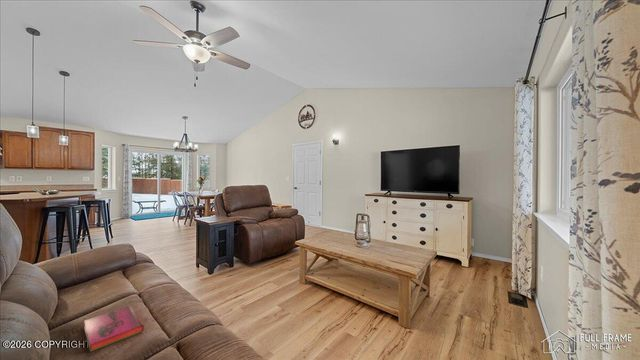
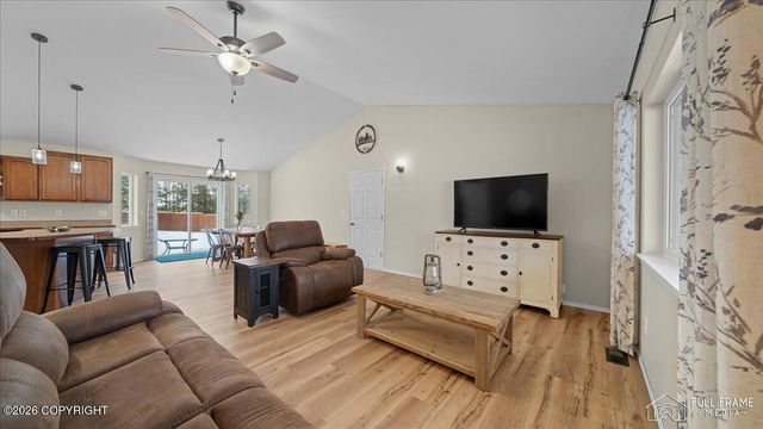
- hardback book (113, 325)
